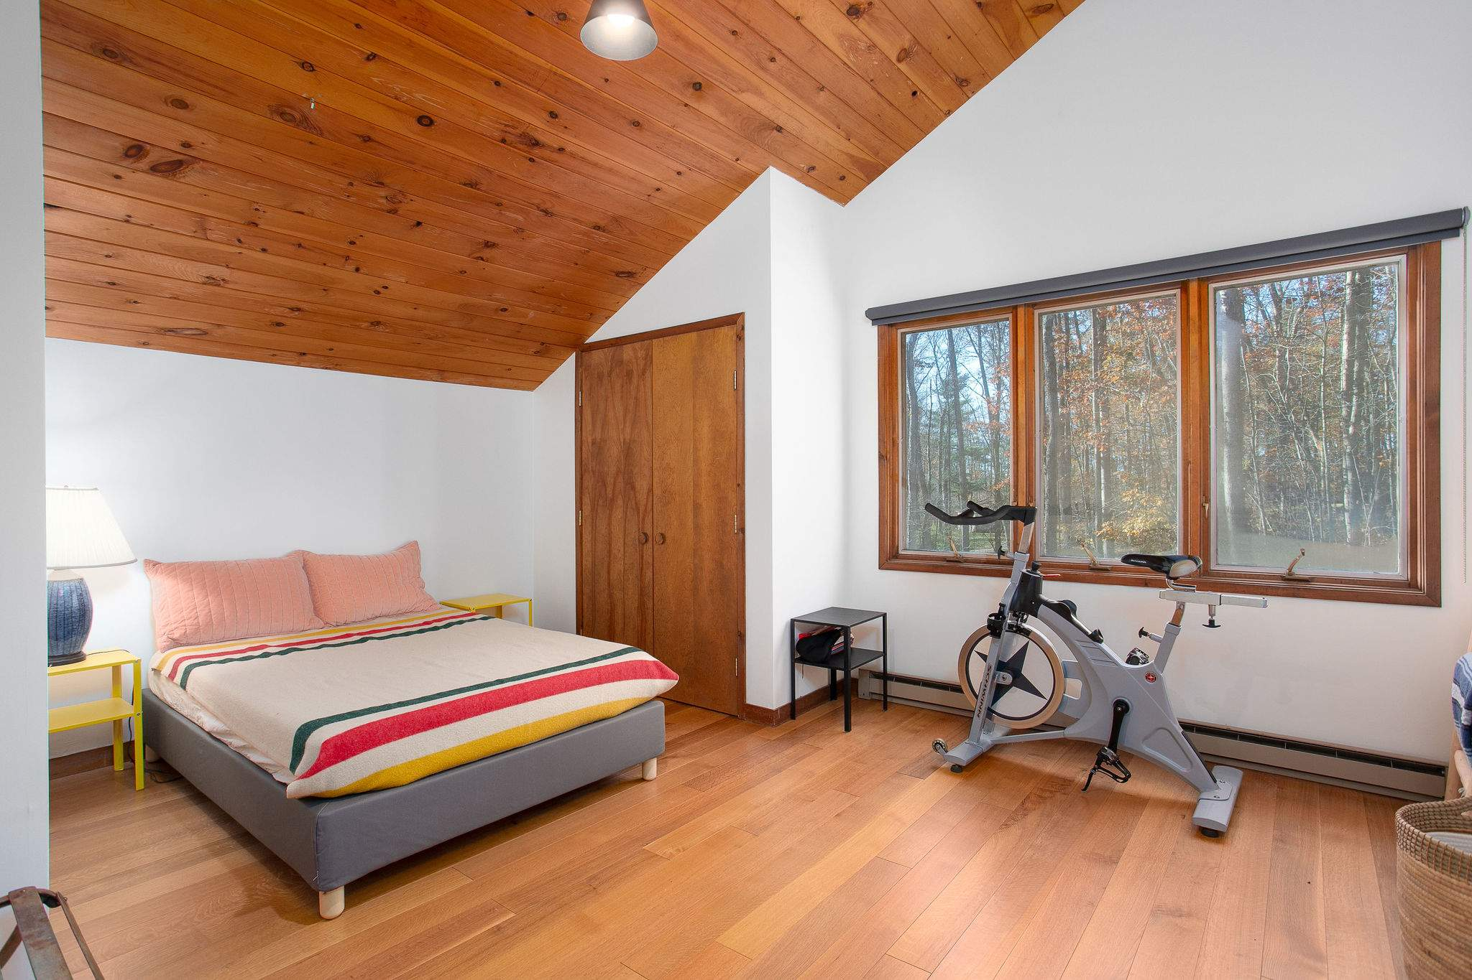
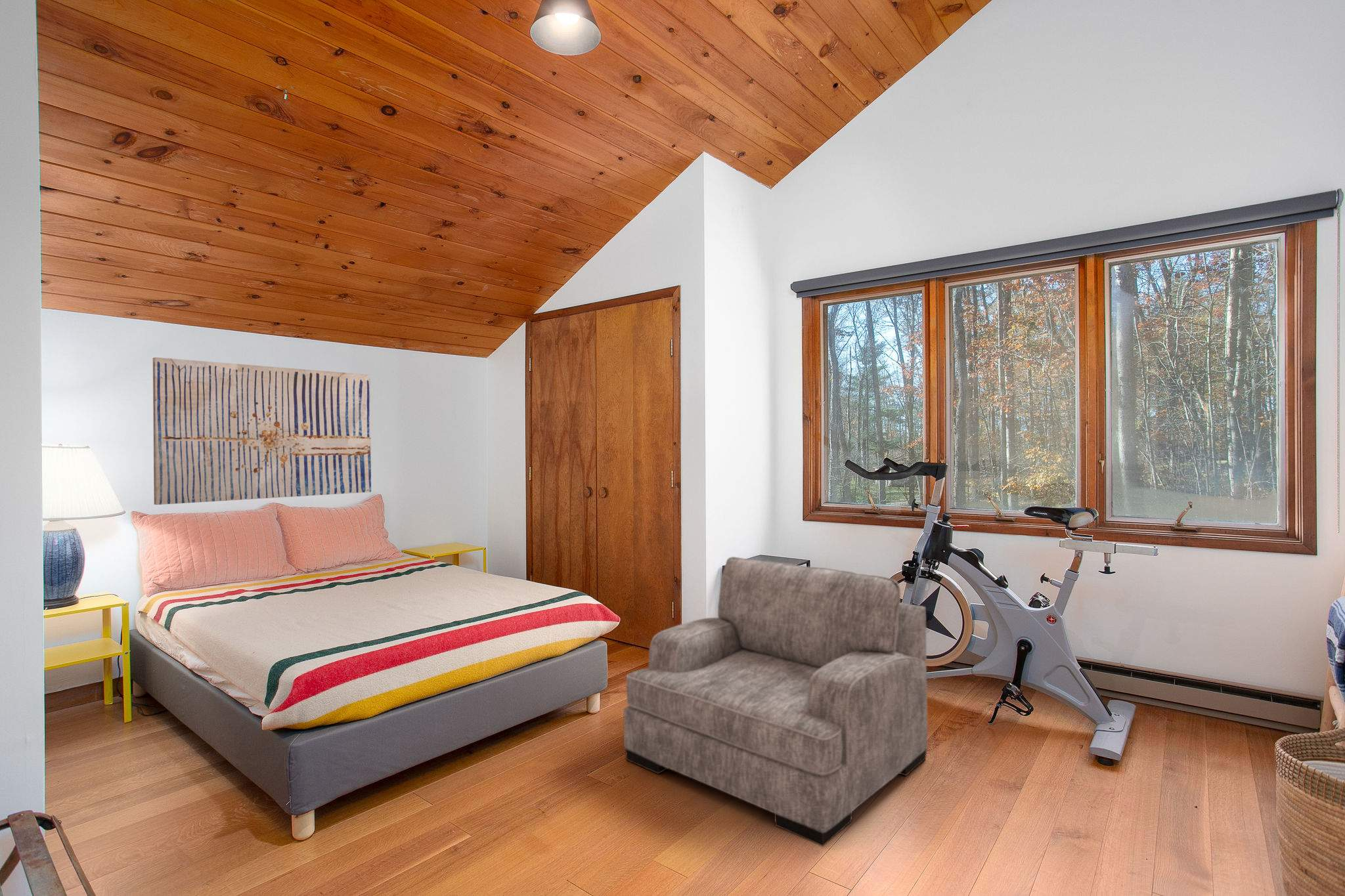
+ wall art (274, 432)
+ armchair (774, 667)
